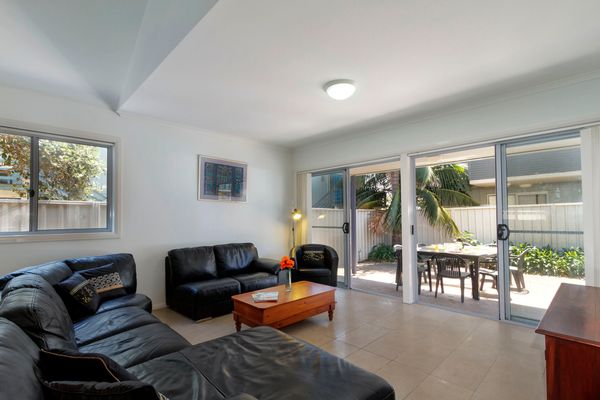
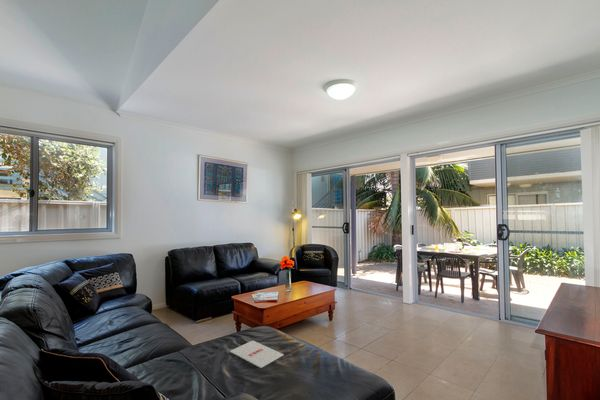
+ magazine (256, 353)
